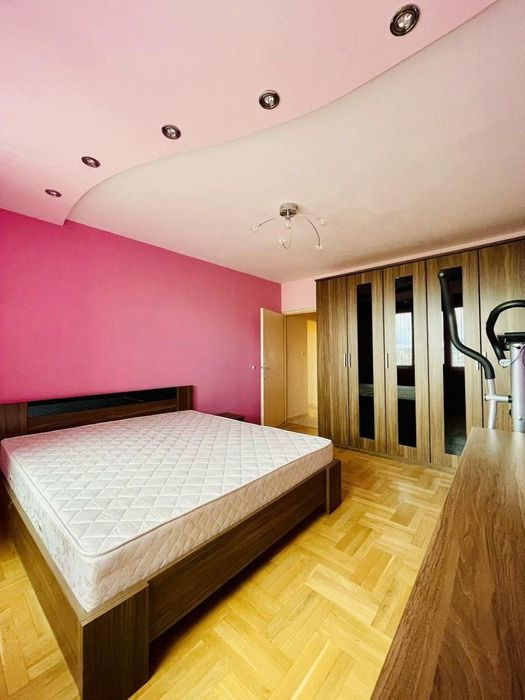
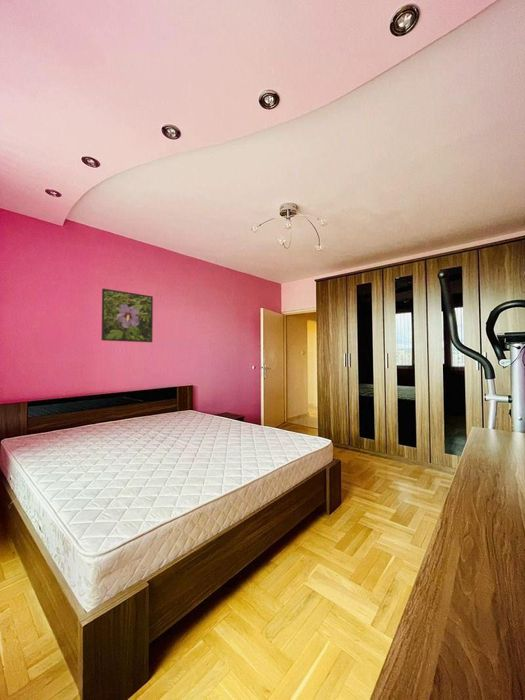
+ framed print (128, 317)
